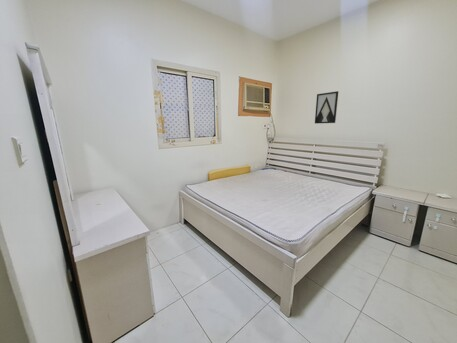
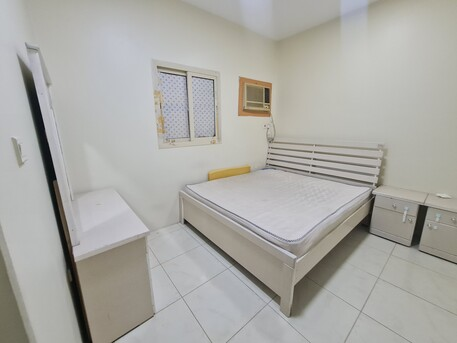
- wall art (325, 108)
